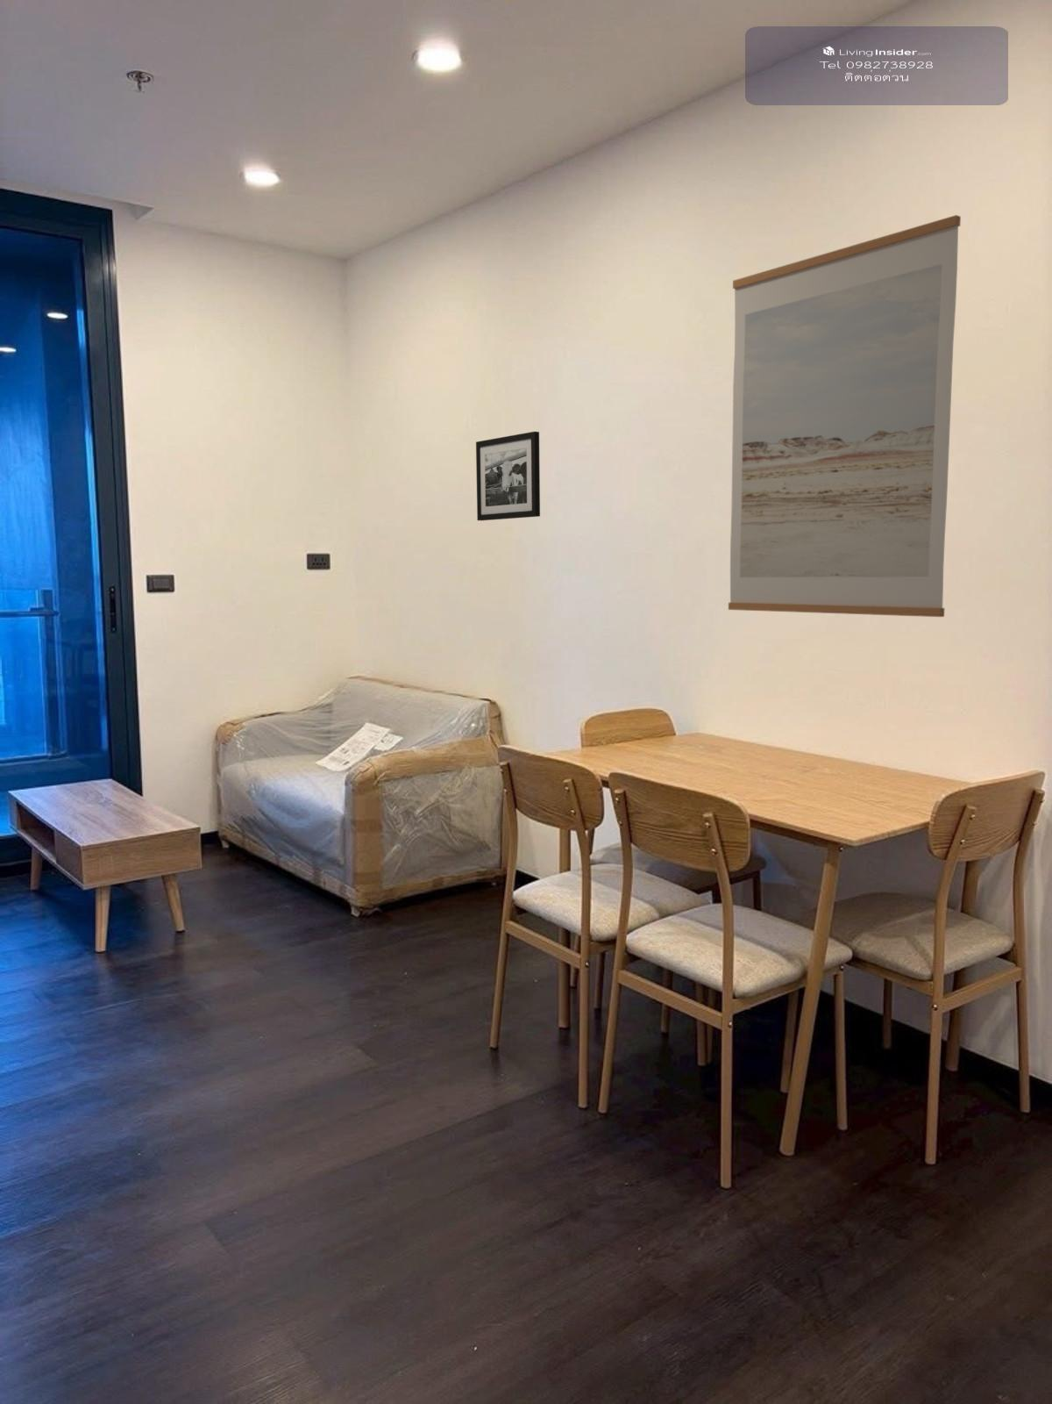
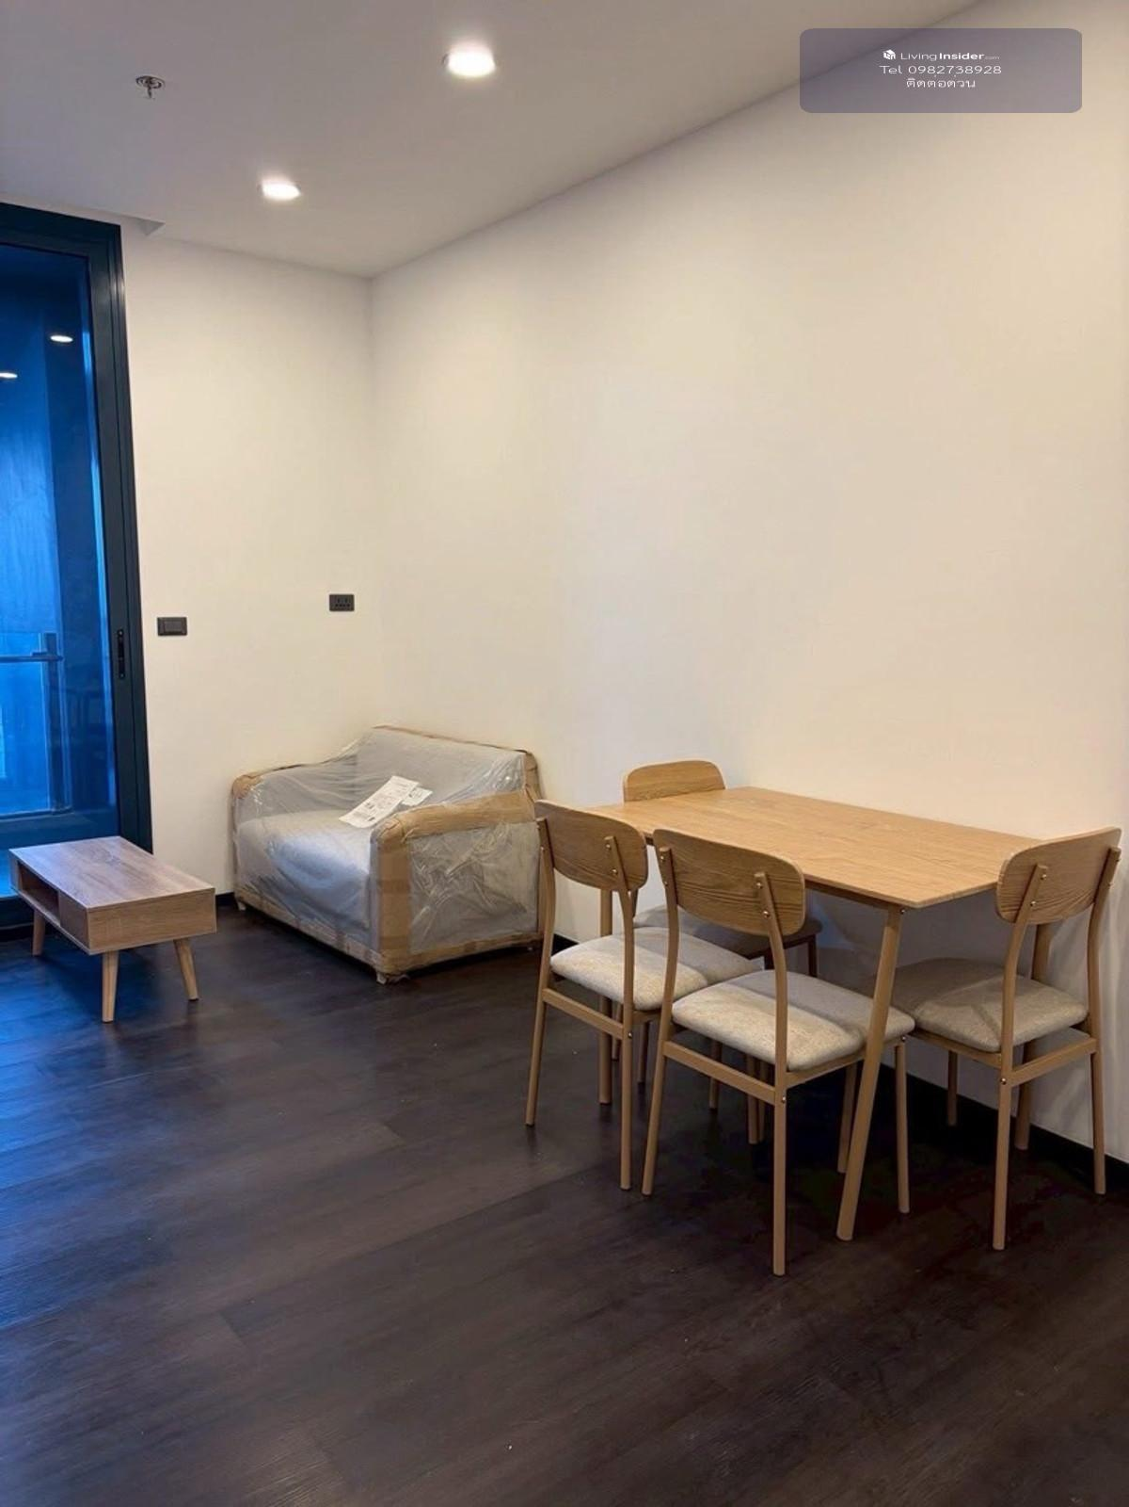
- picture frame (507, 478)
- wall art (830, 436)
